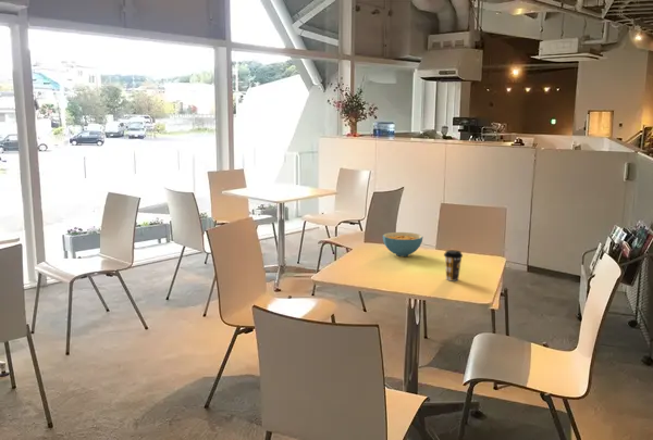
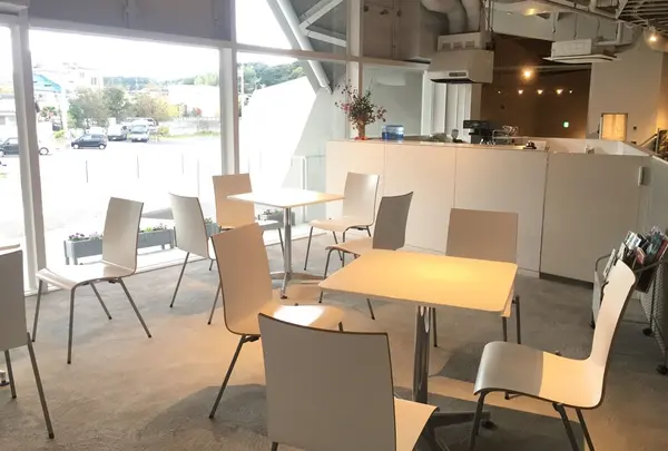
- cereal bowl (402, 244)
- coffee cup (453, 265)
